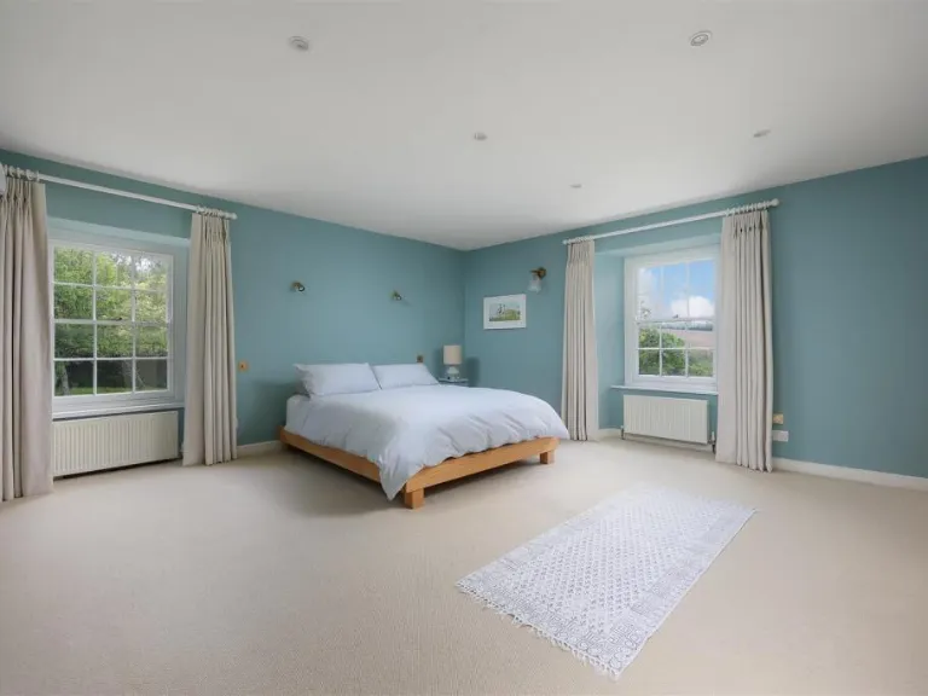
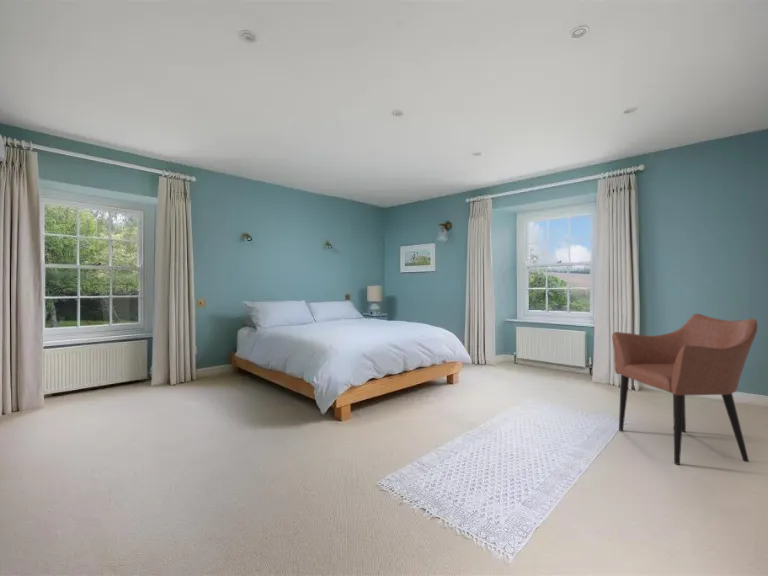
+ armchair (686, 380)
